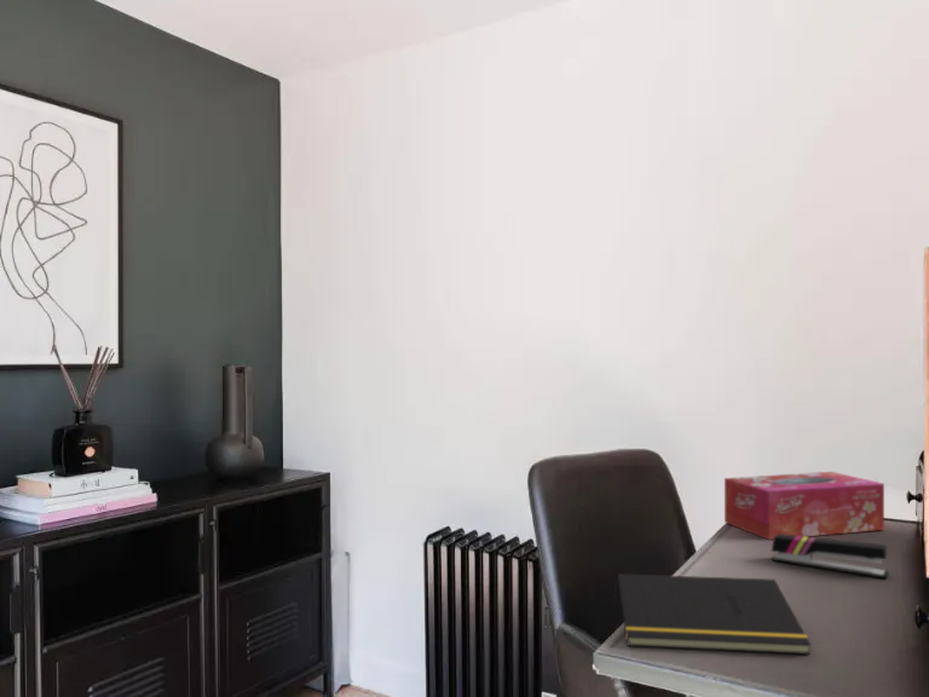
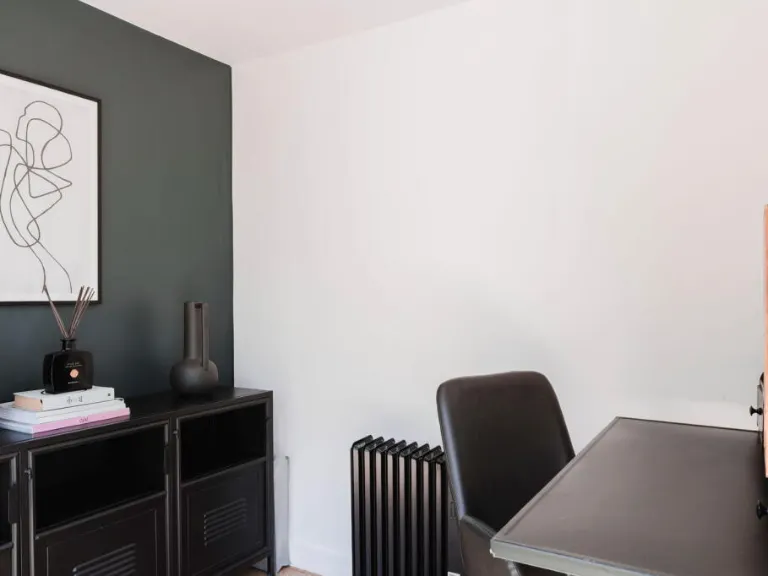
- stapler (827, 552)
- tissue box (802, 503)
- notepad (705, 610)
